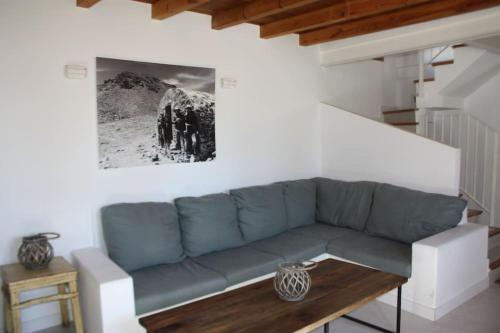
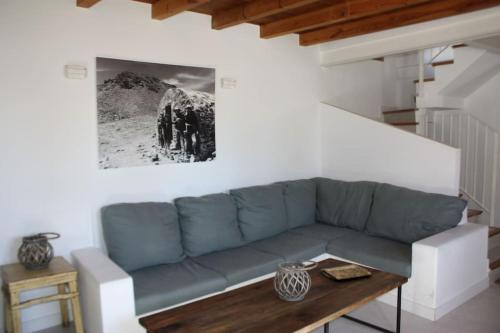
+ book (345, 272)
